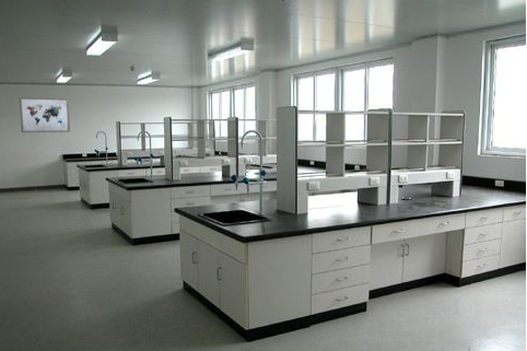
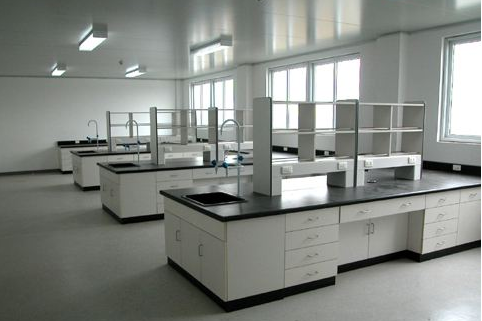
- wall art (45, 115)
